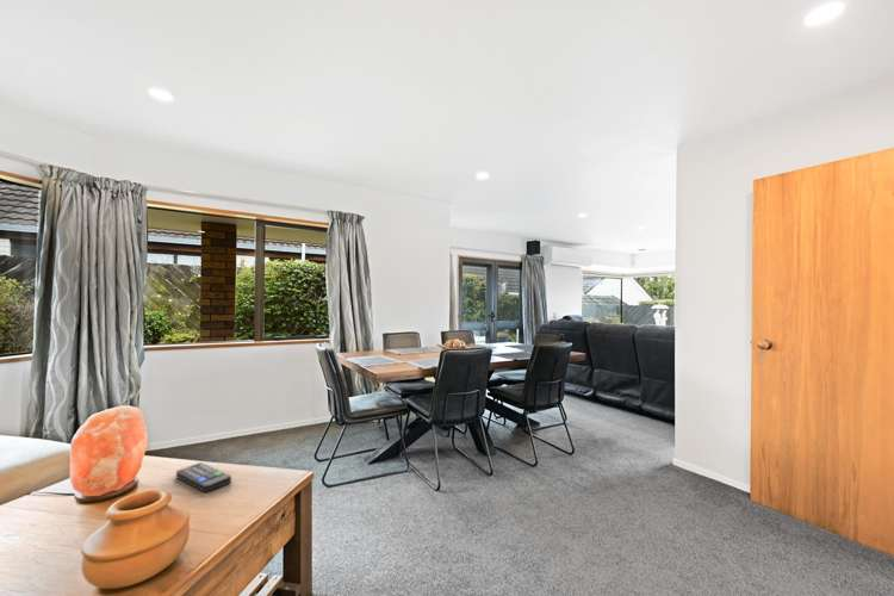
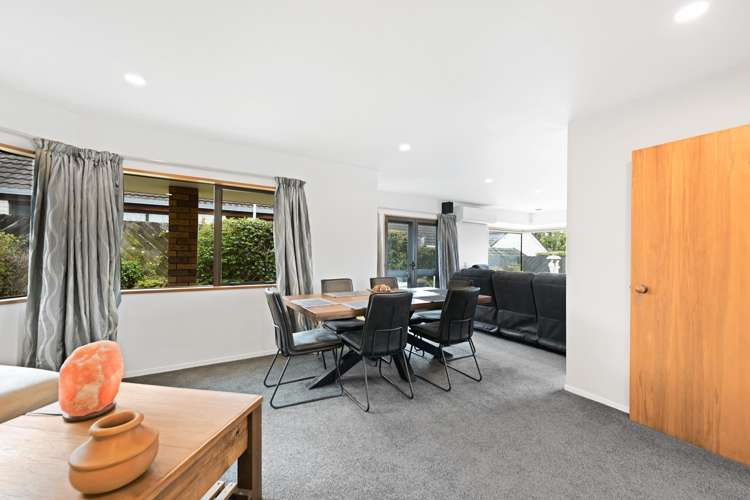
- remote control (203, 476)
